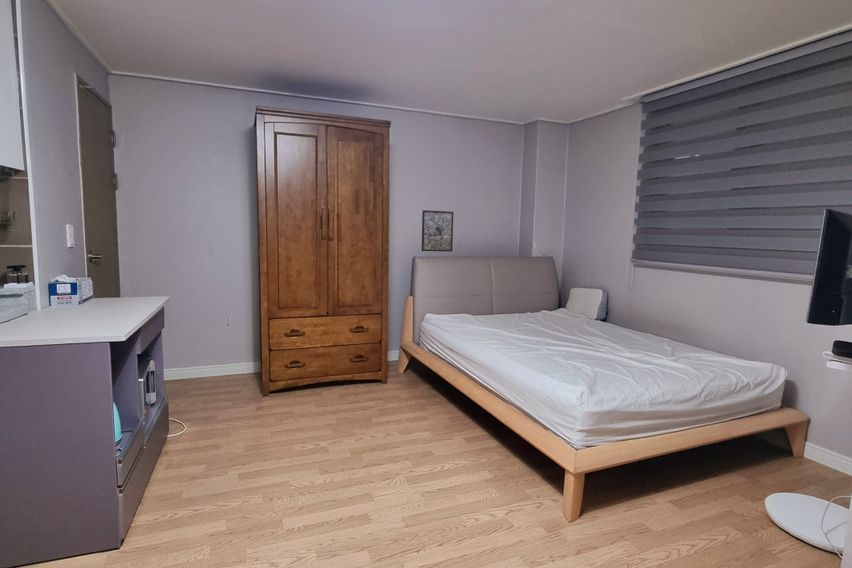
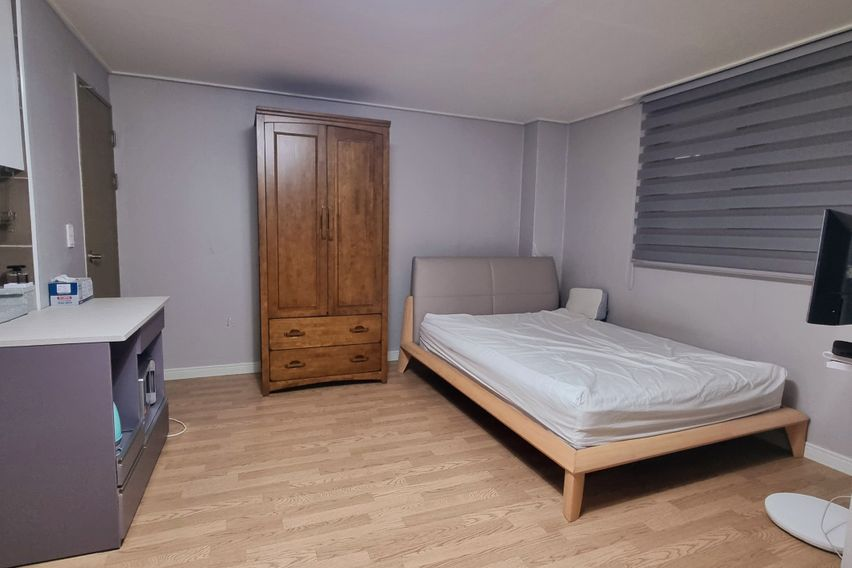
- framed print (437, 231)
